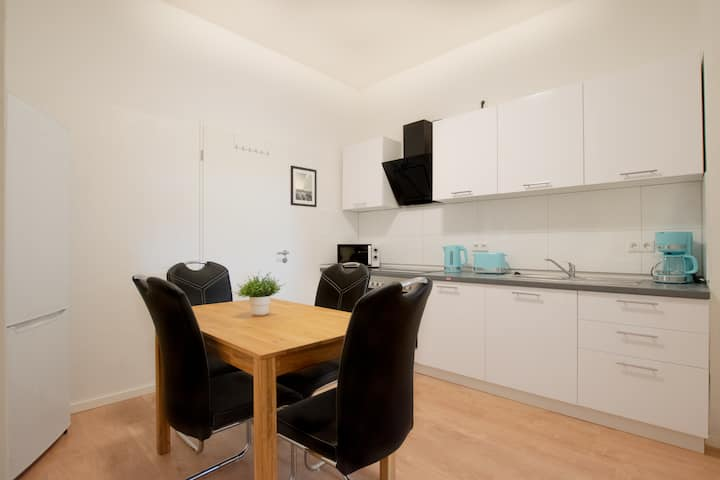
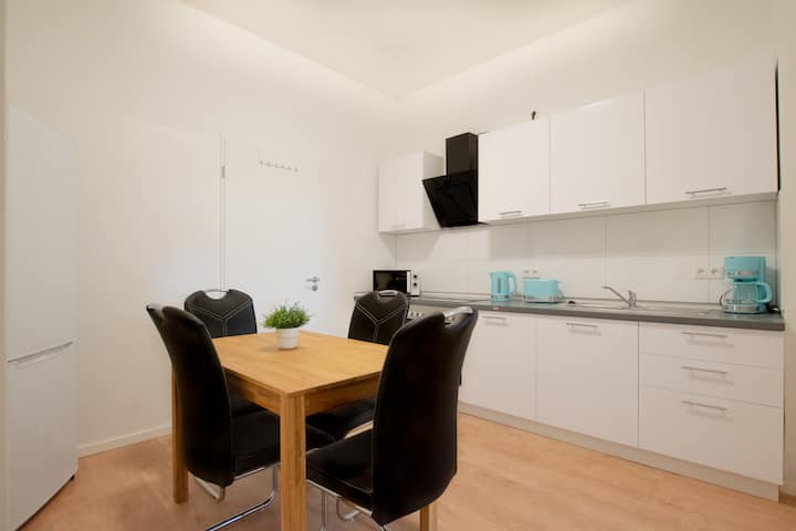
- wall art (303, 187)
